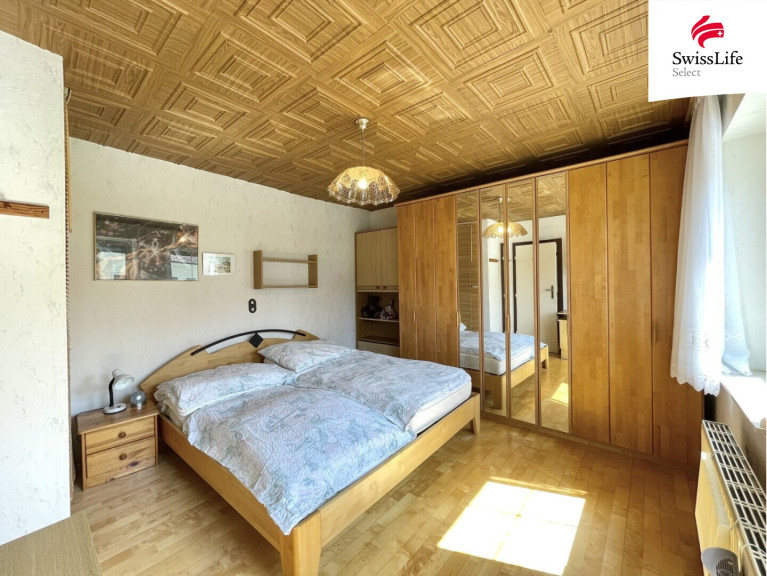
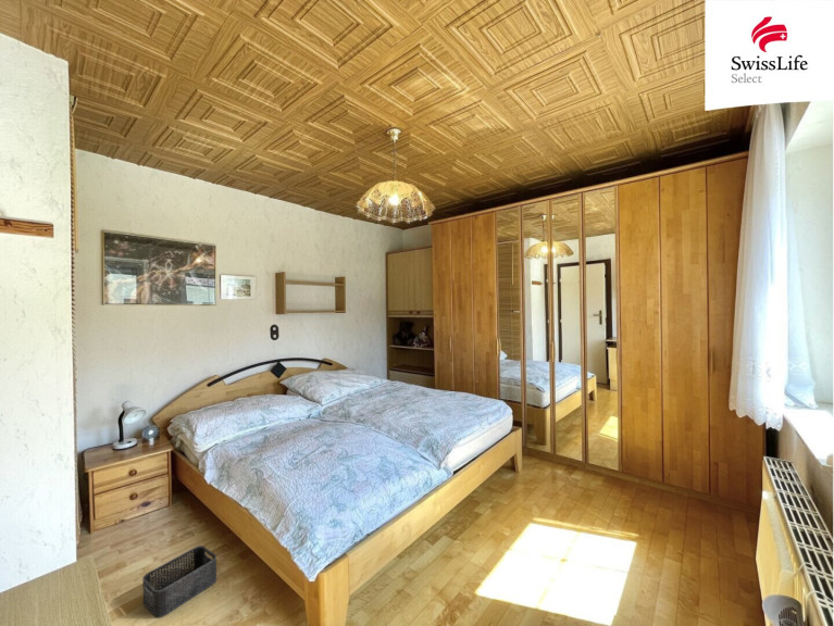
+ storage bin (181, 578)
